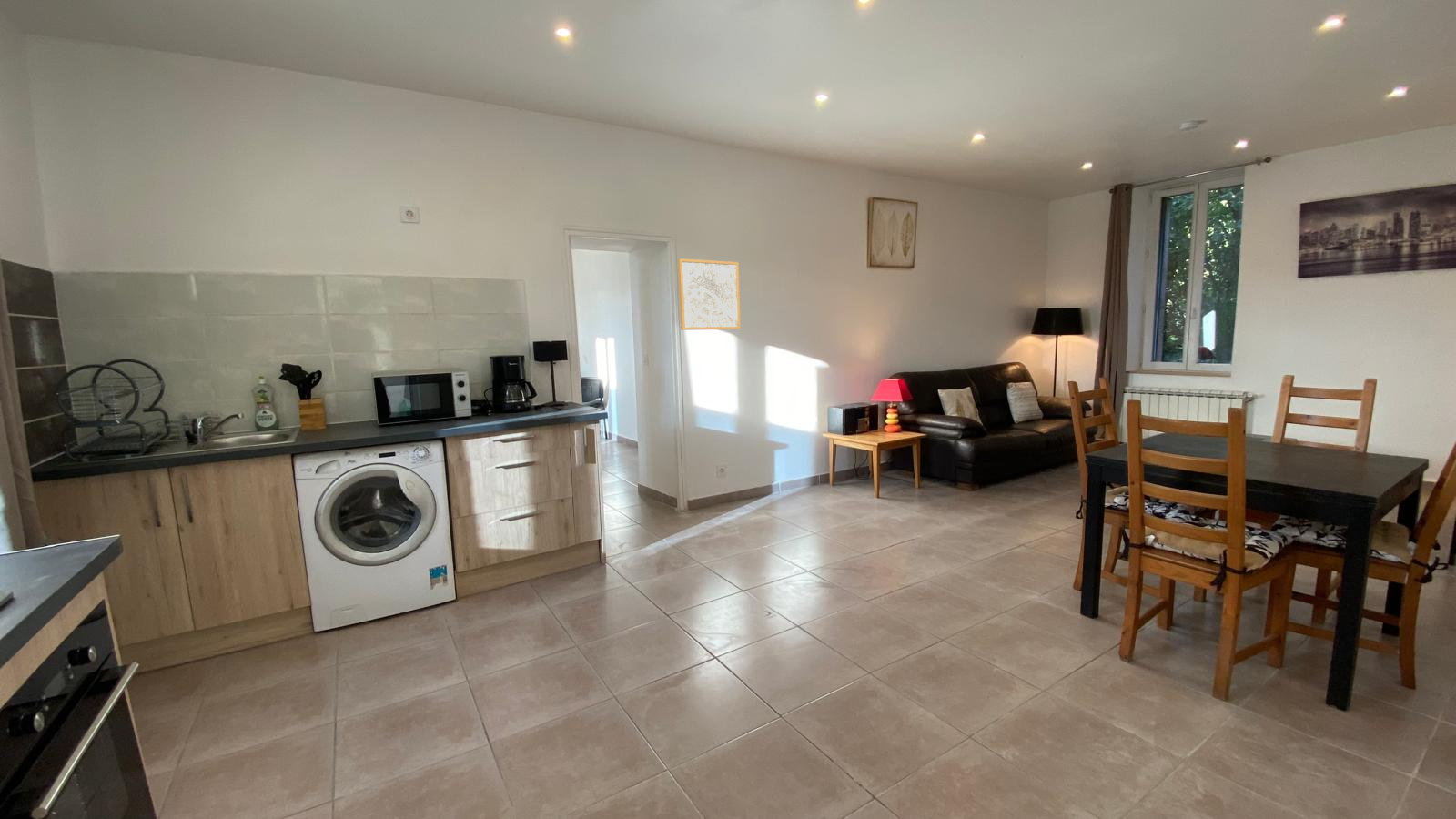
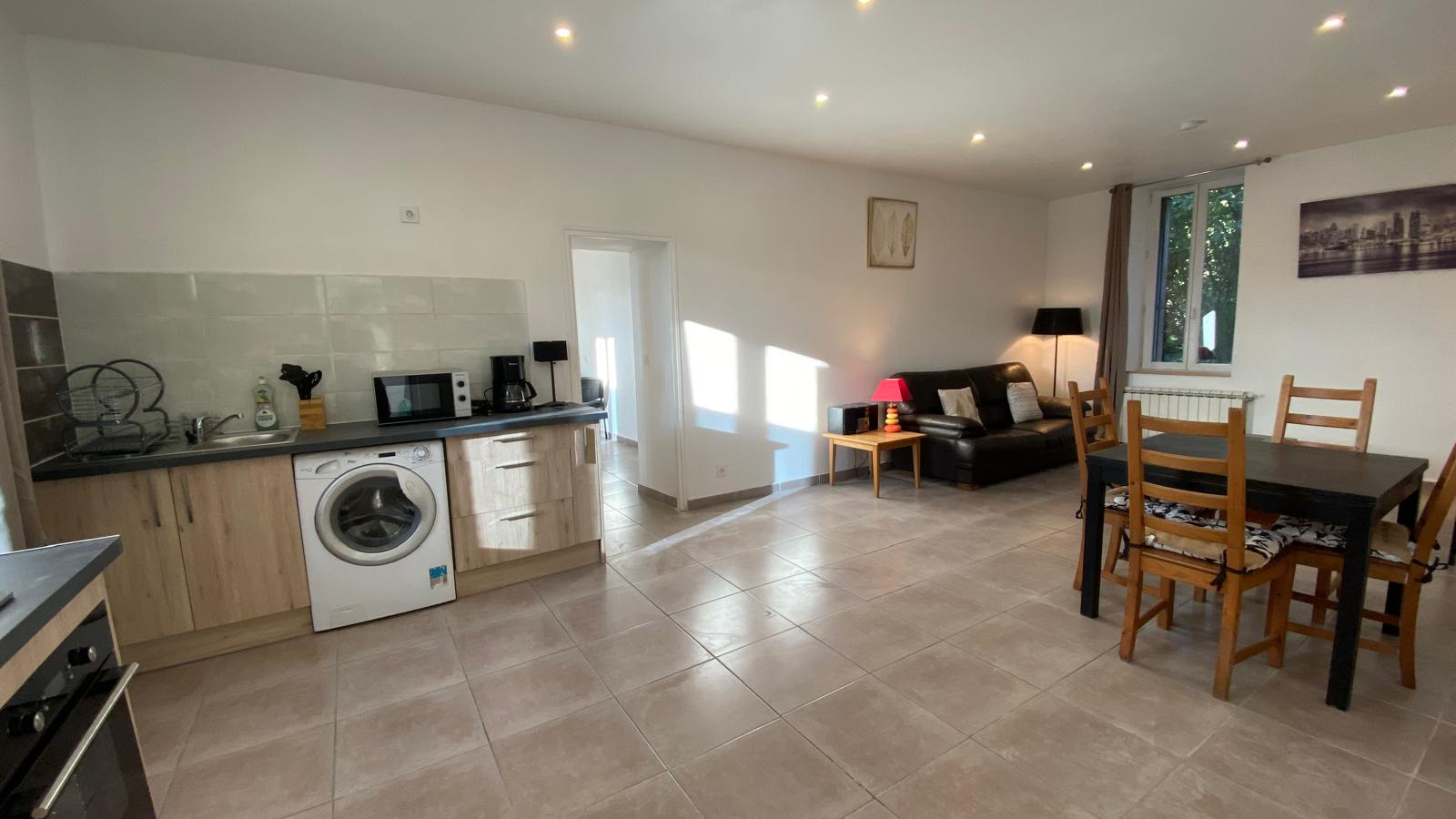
- wall art (710, 295)
